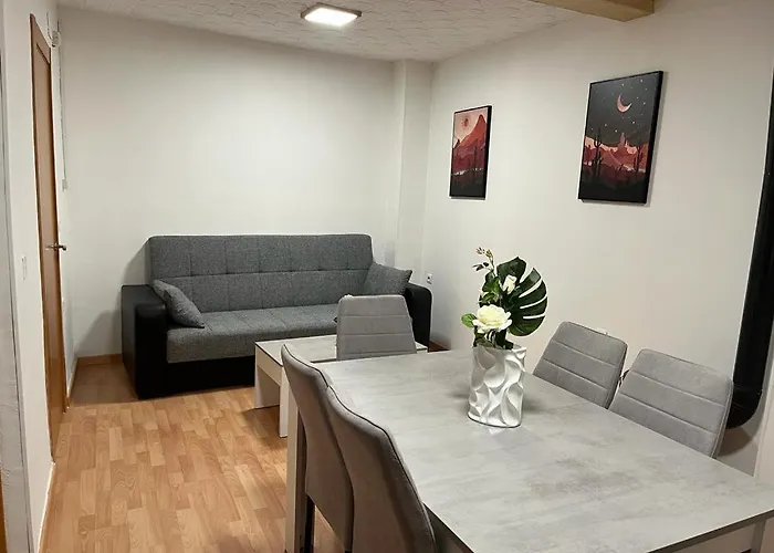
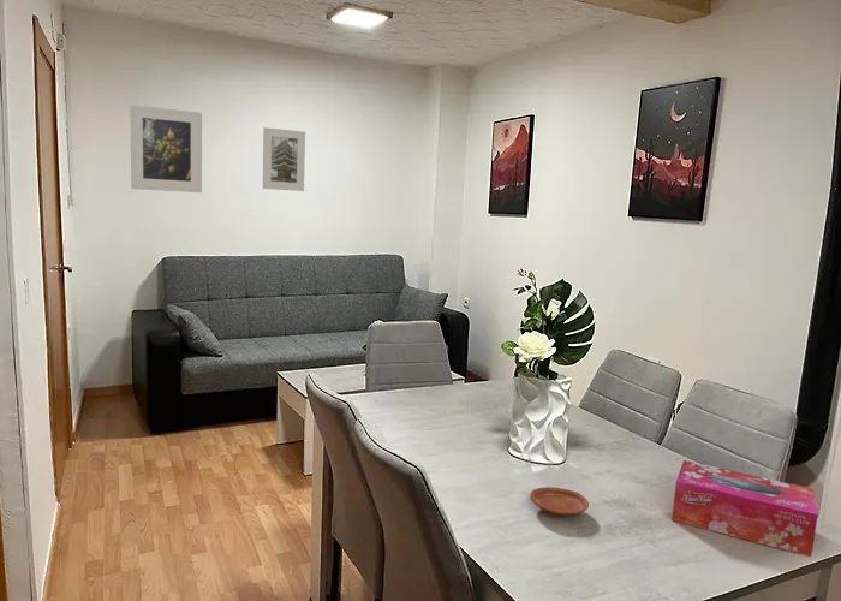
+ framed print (284, 160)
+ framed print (167, 150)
+ plate (559, 505)
+ tissue box (741, 504)
